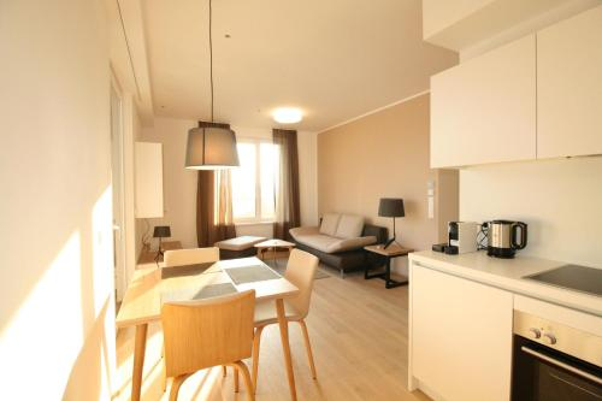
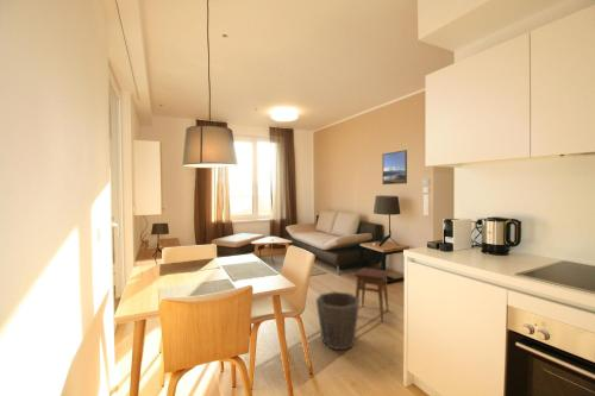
+ stool (371, 290)
+ waste bin (338, 320)
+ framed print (394, 168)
